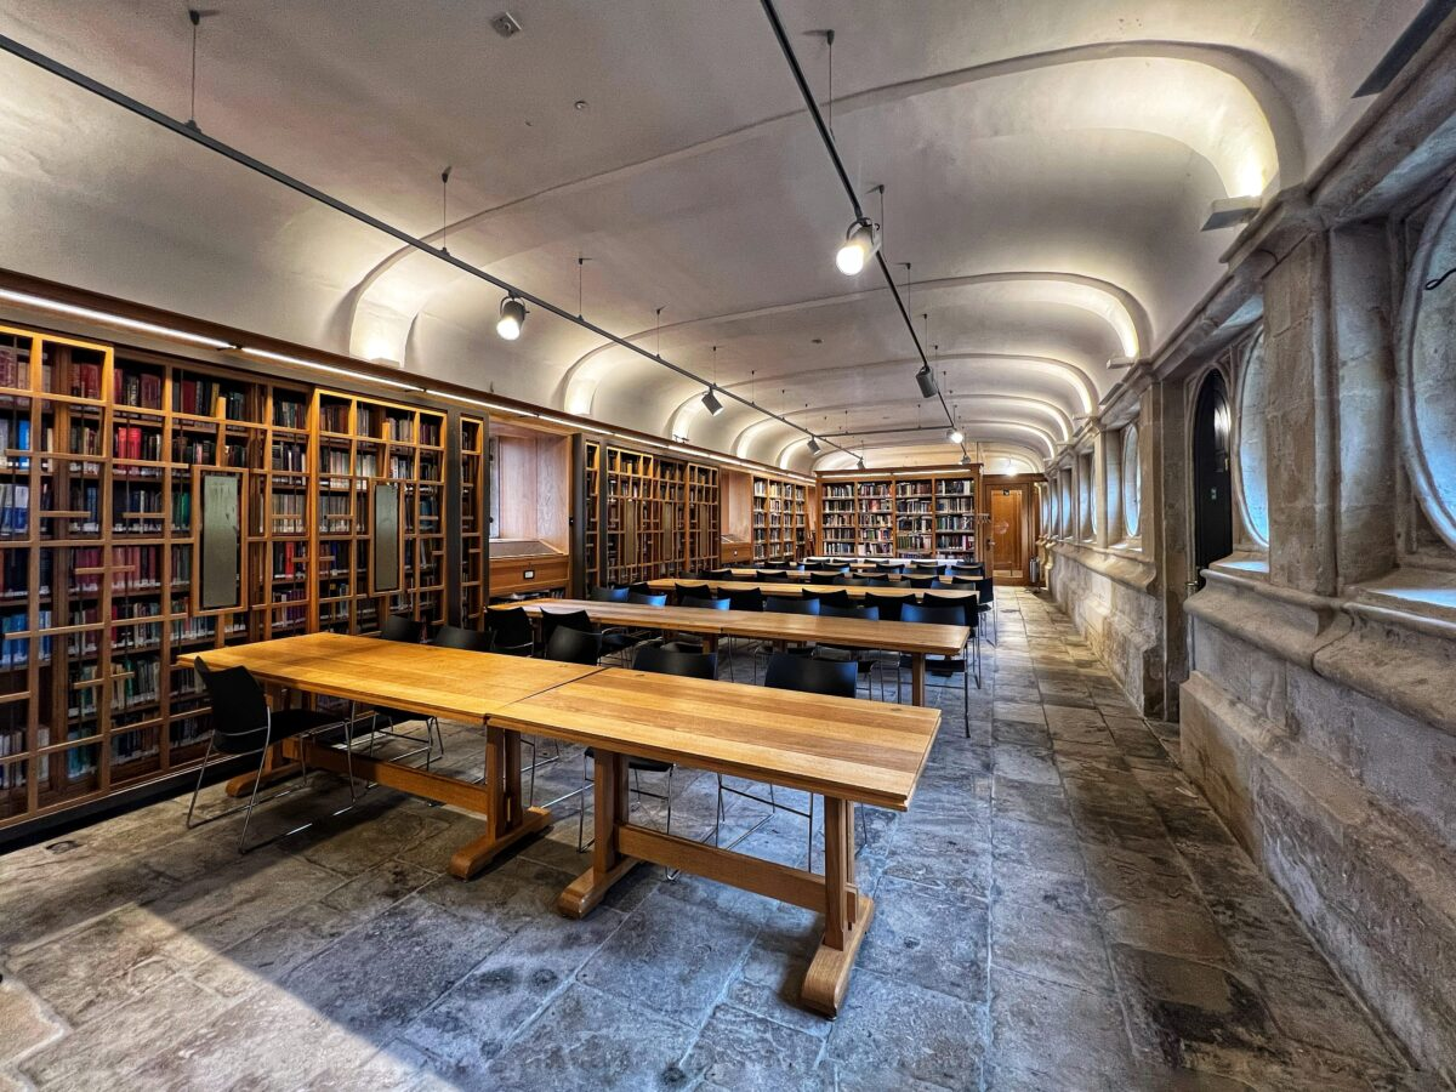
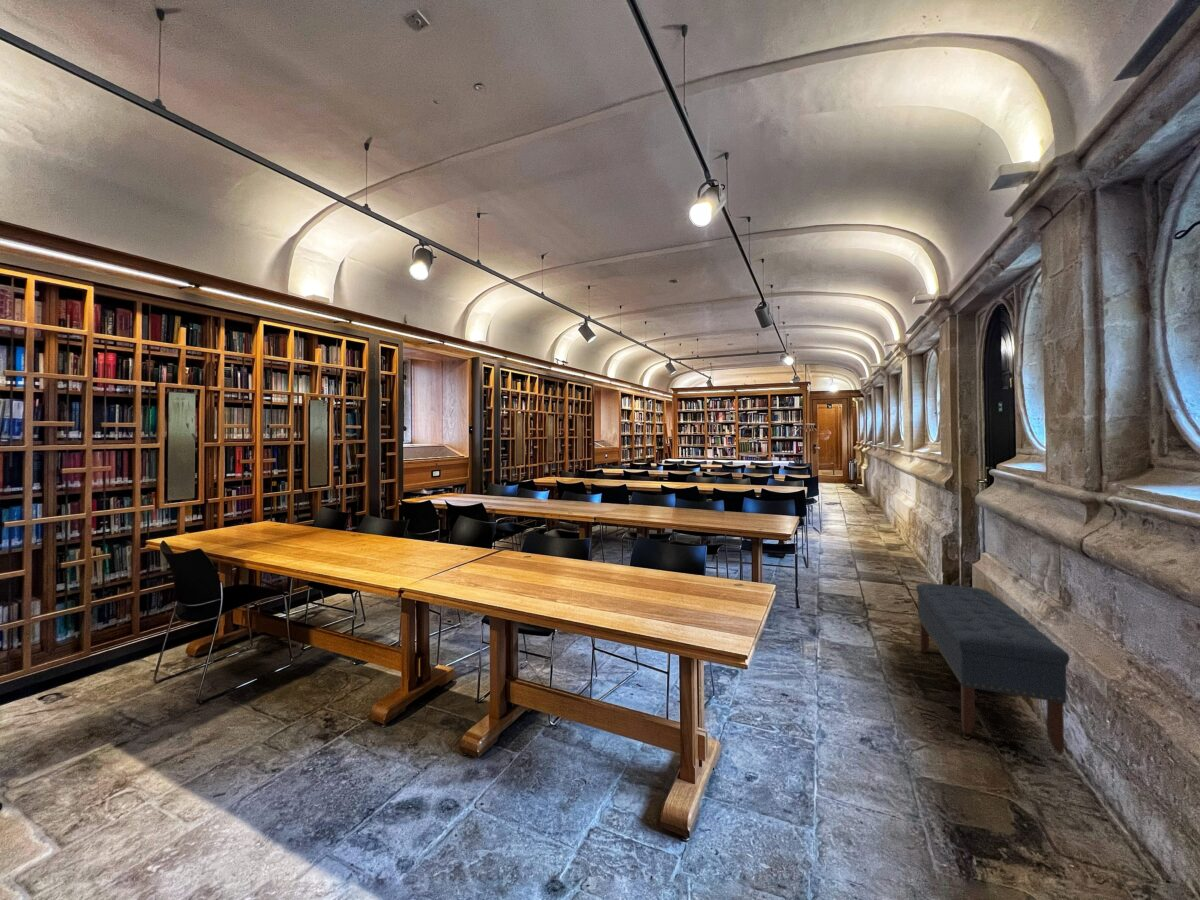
+ bench (977, 649)
